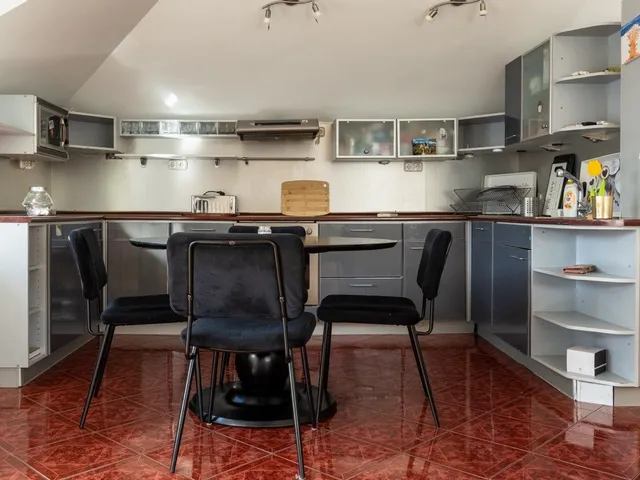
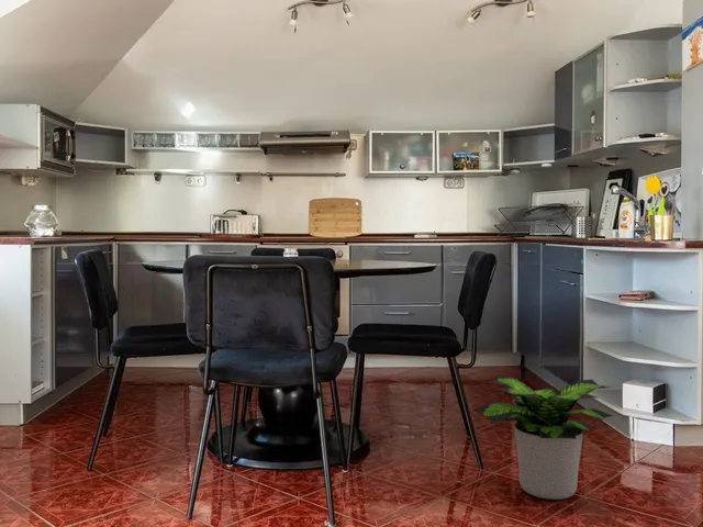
+ potted plant (538, 436)
